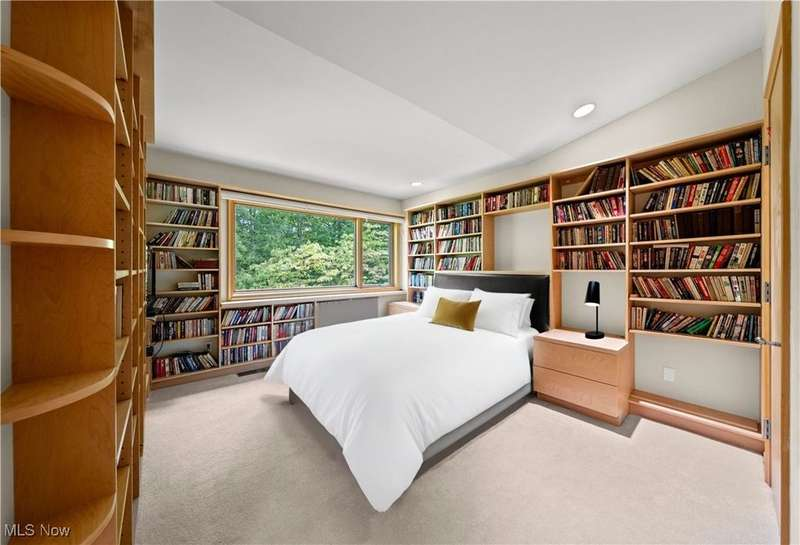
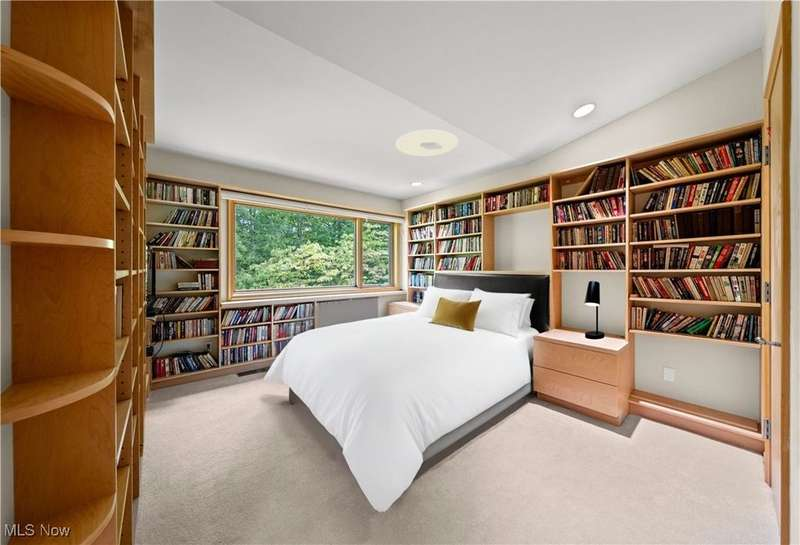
+ ceiling light (426, 141)
